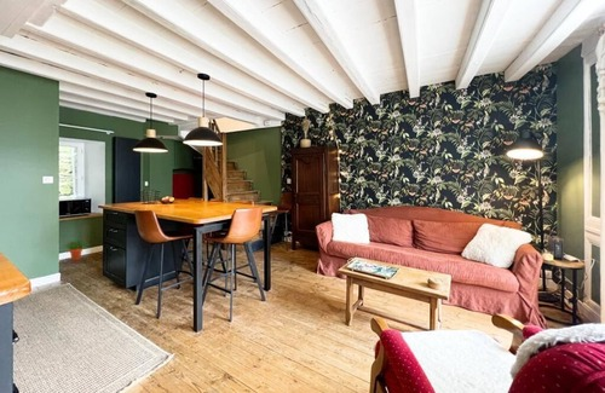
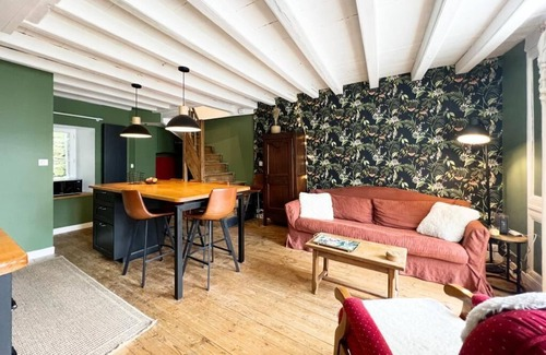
- potted plant (76, 249)
